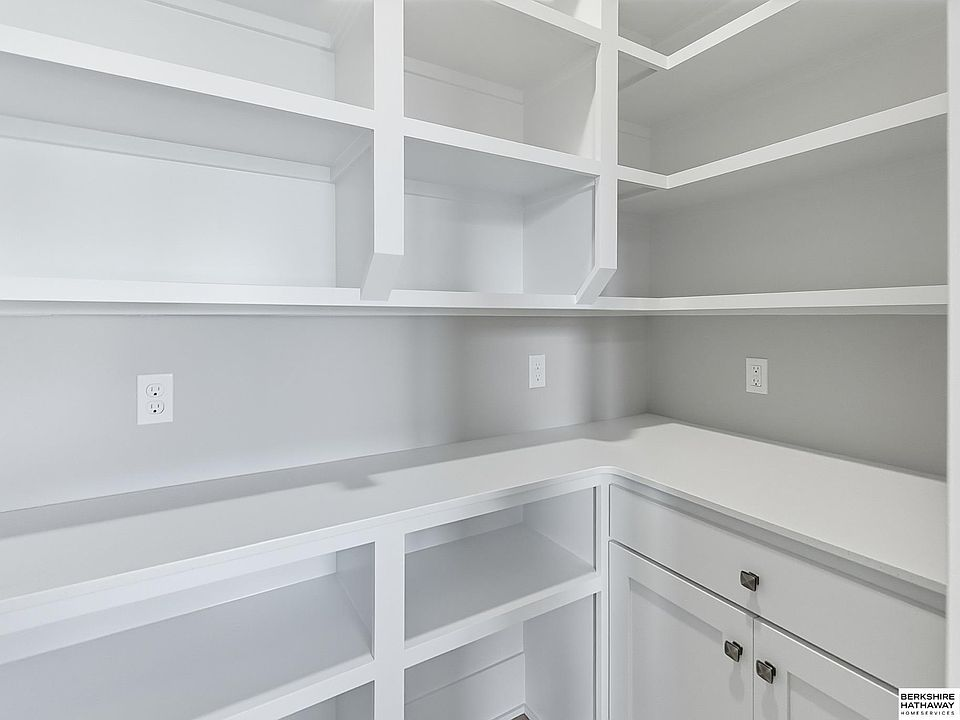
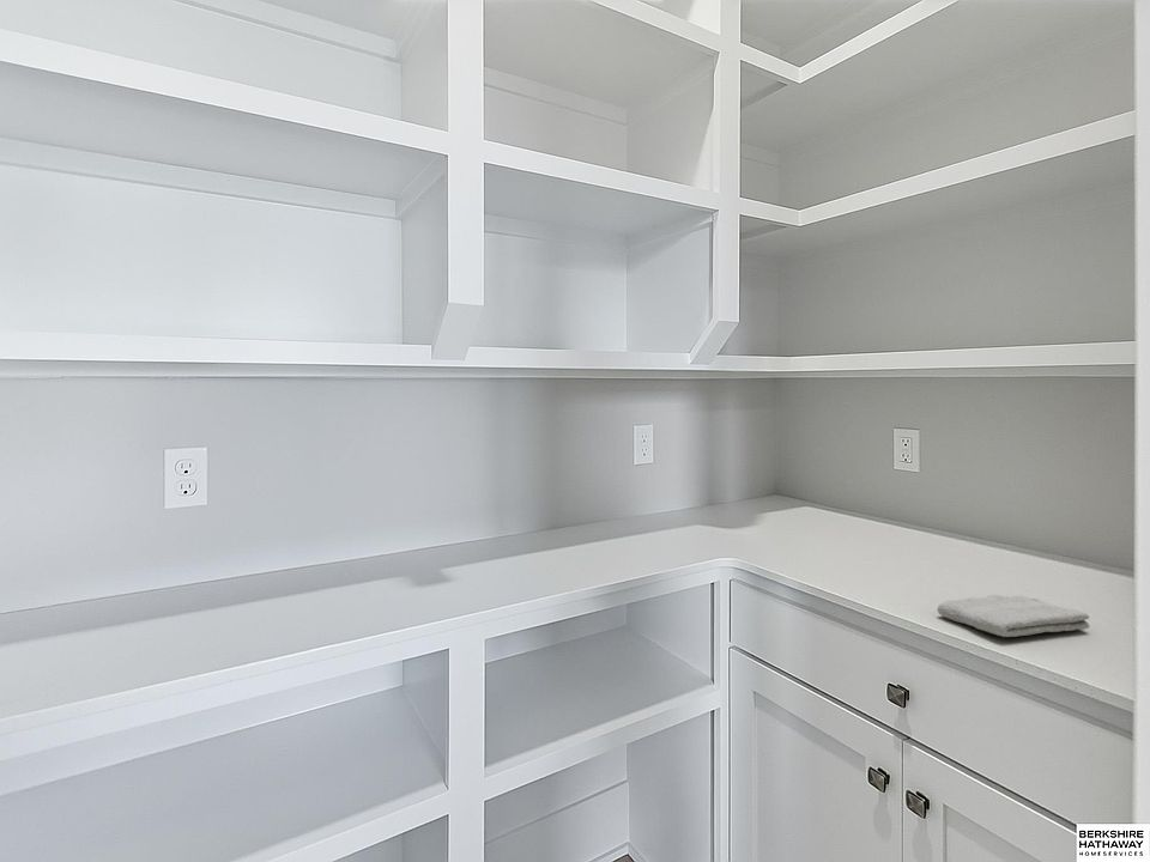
+ washcloth (1012, 613)
